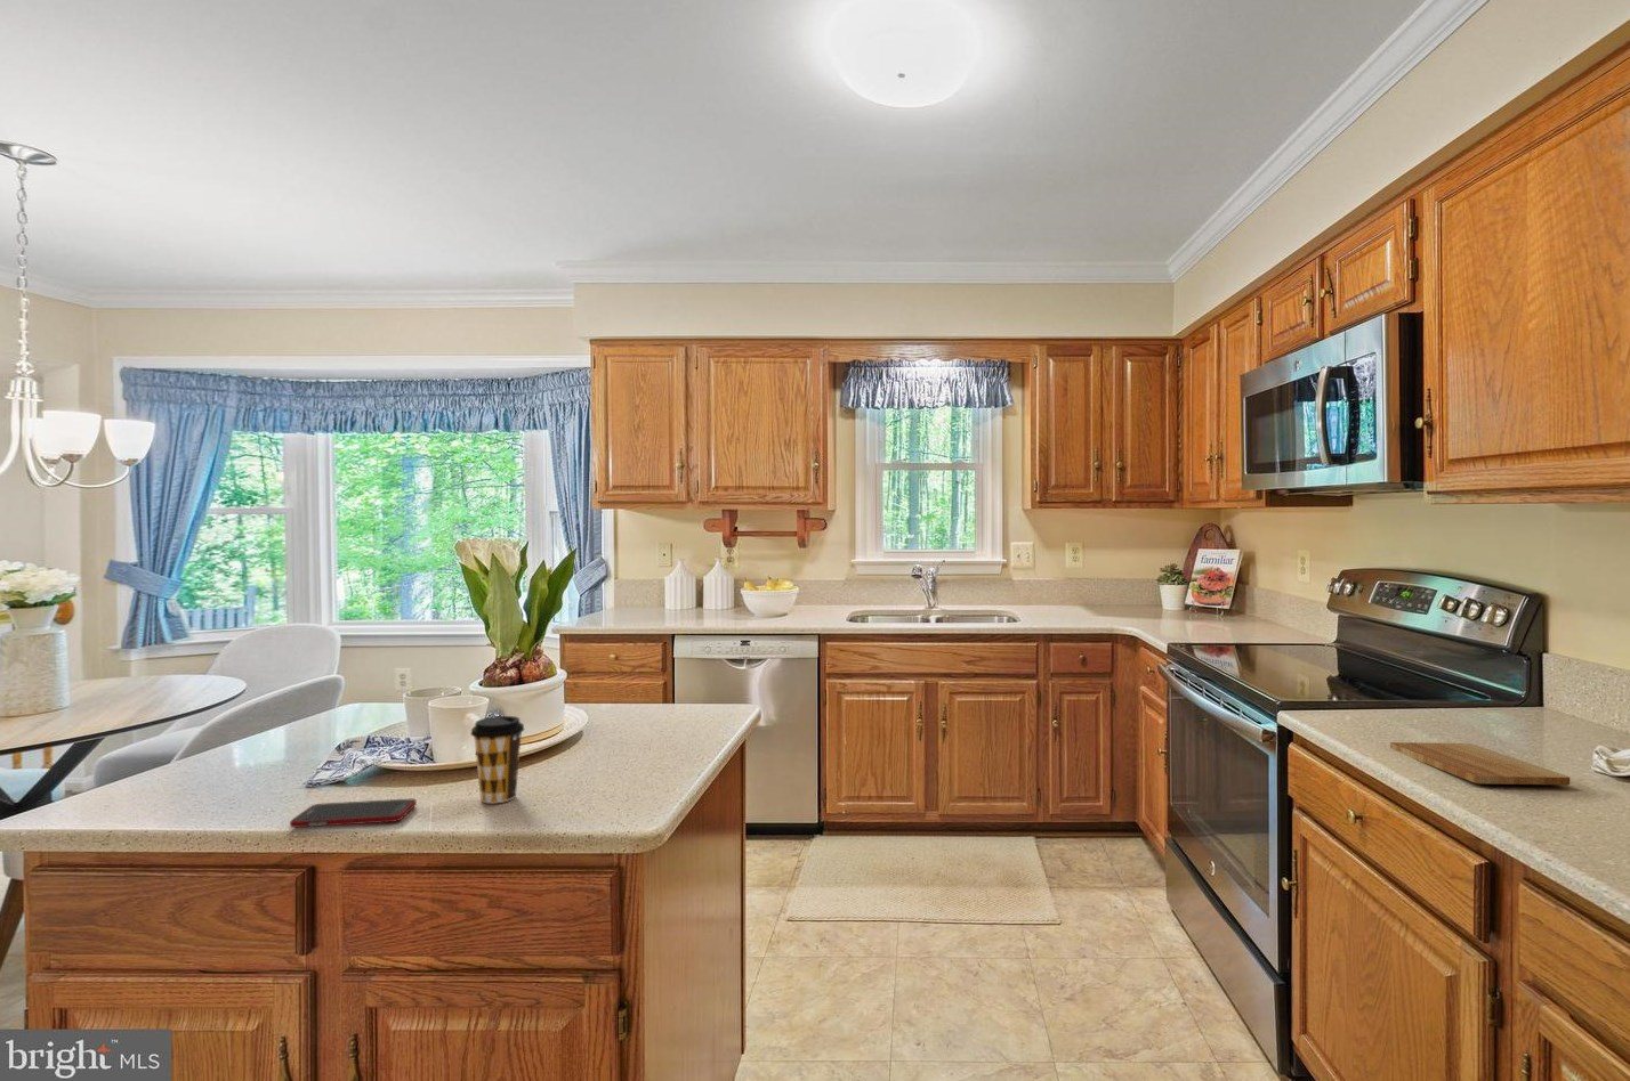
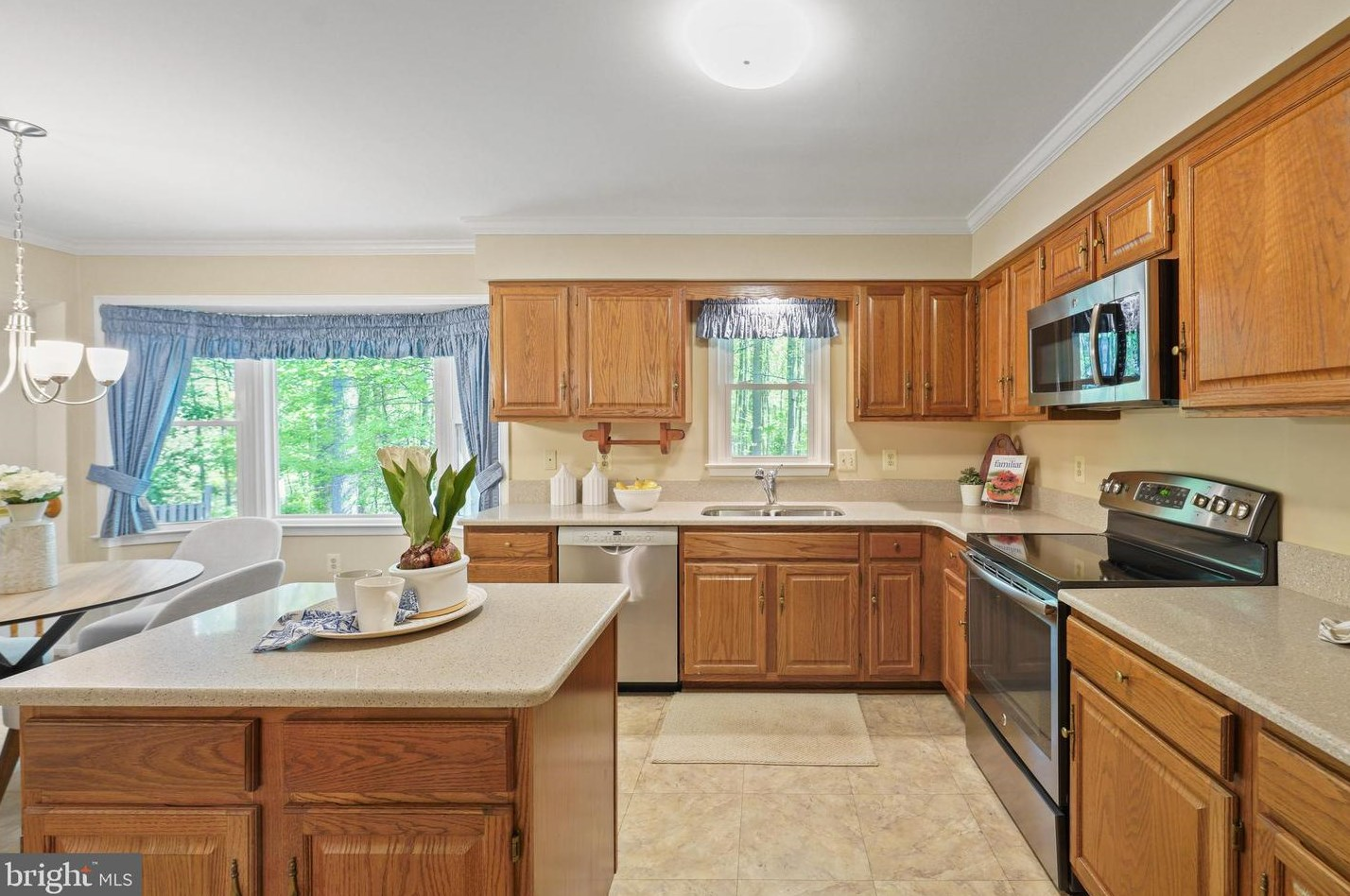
- cell phone (355, 813)
- cutting board (1473, 761)
- coffee cup (497, 759)
